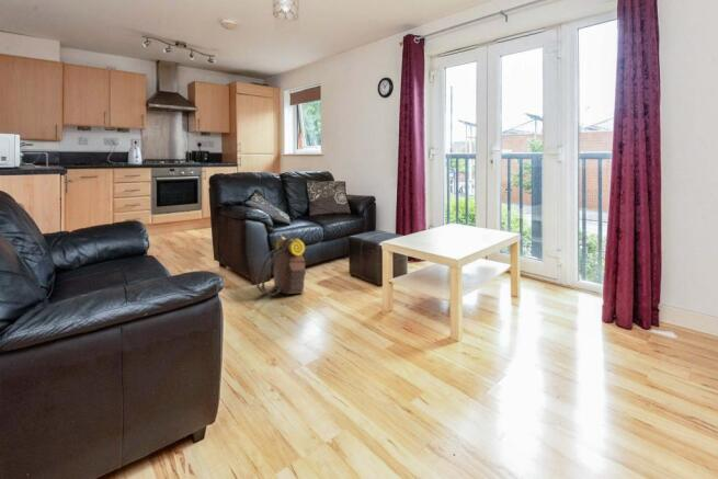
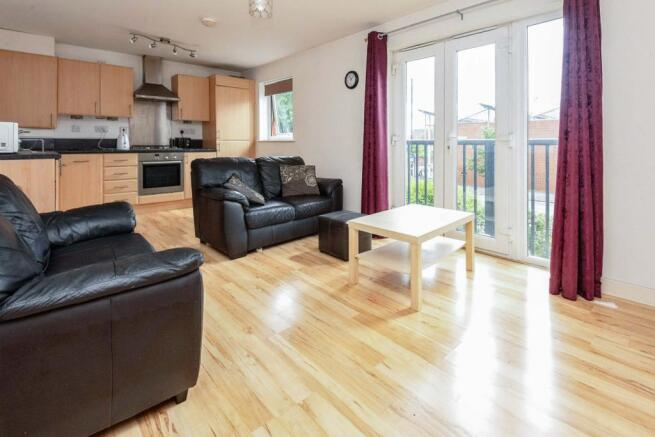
- backpack (282, 264)
